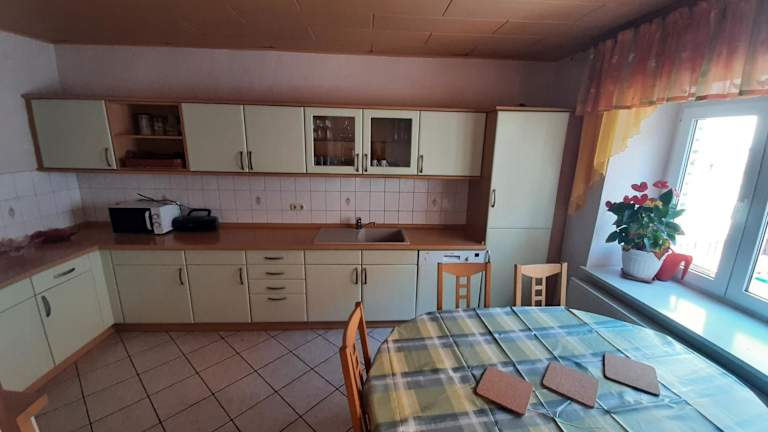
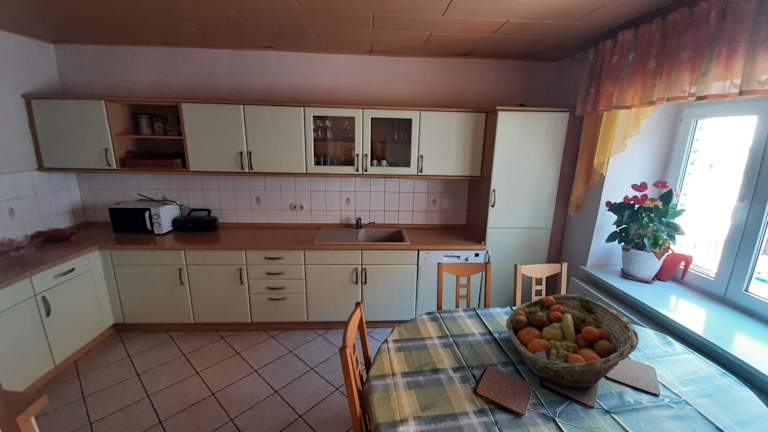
+ fruit basket (563, 335)
